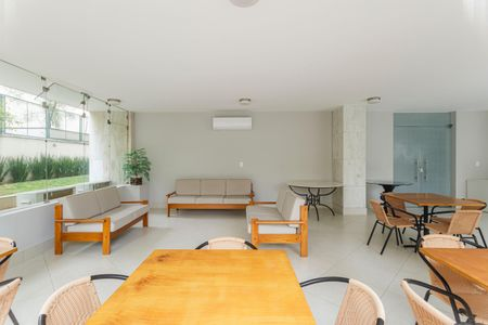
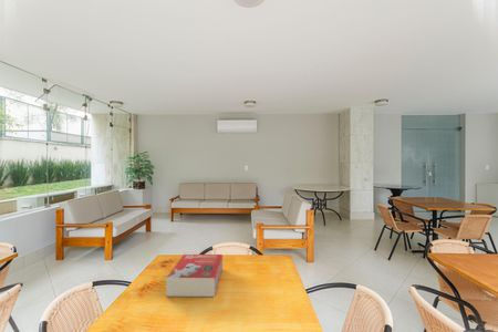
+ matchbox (197, 272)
